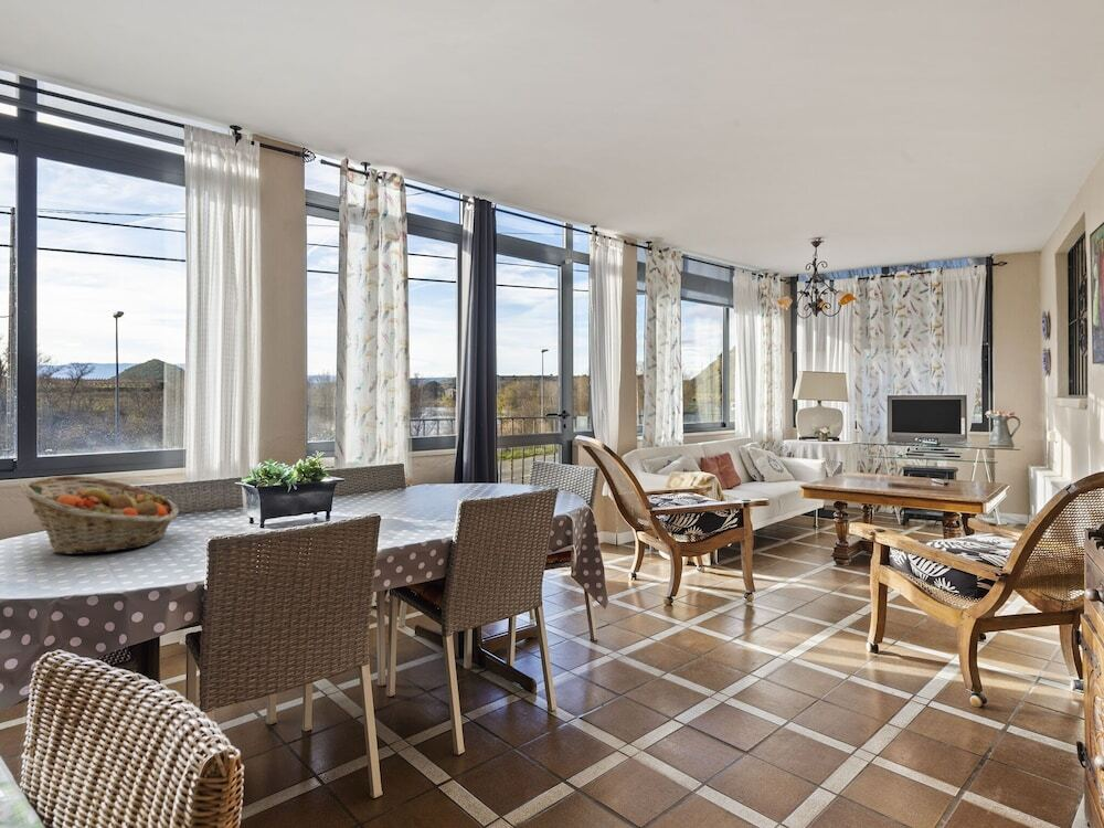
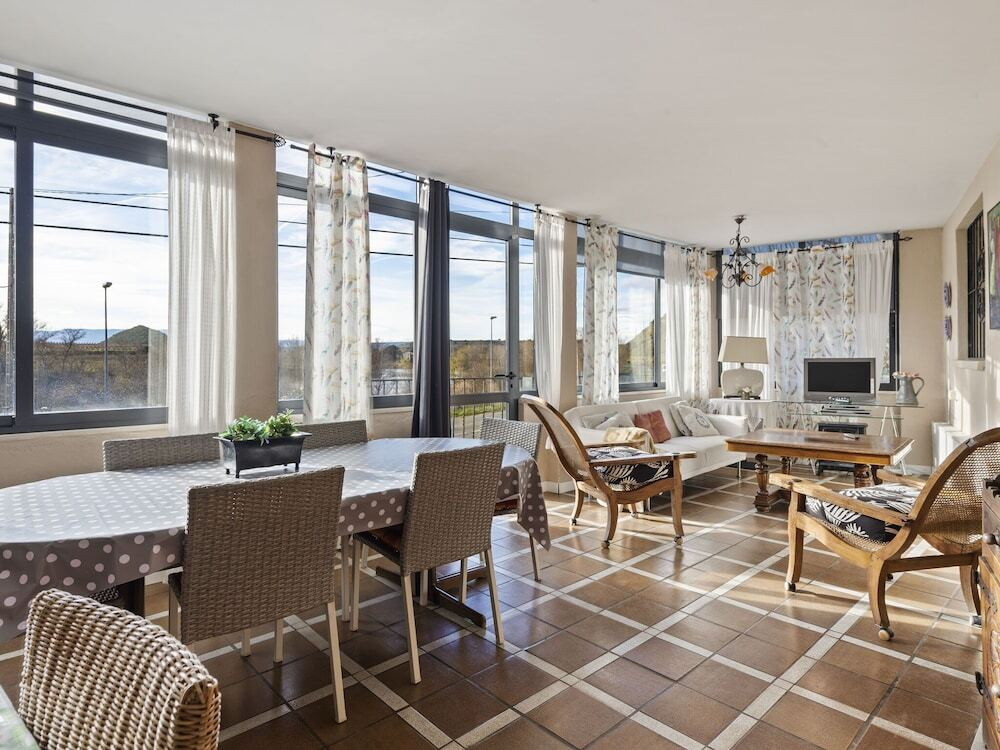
- fruit basket (104, 510)
